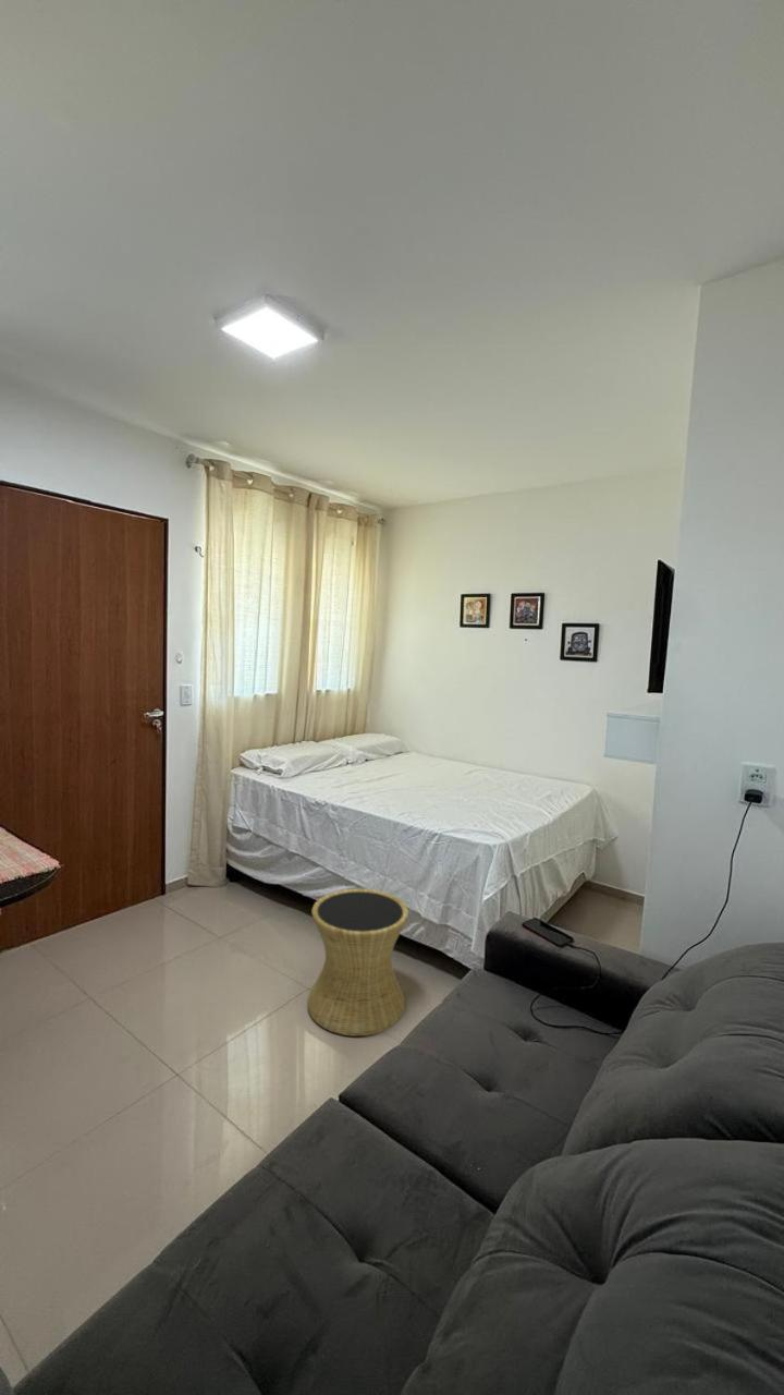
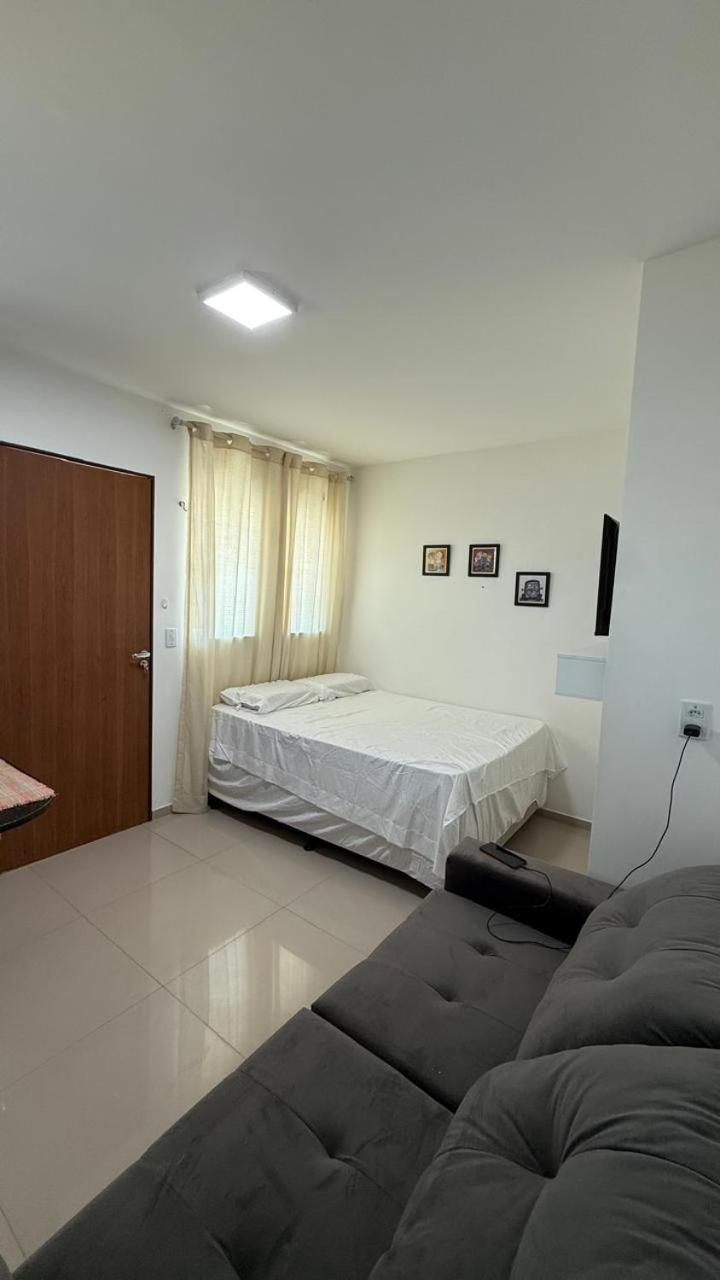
- side table (358, 956)
